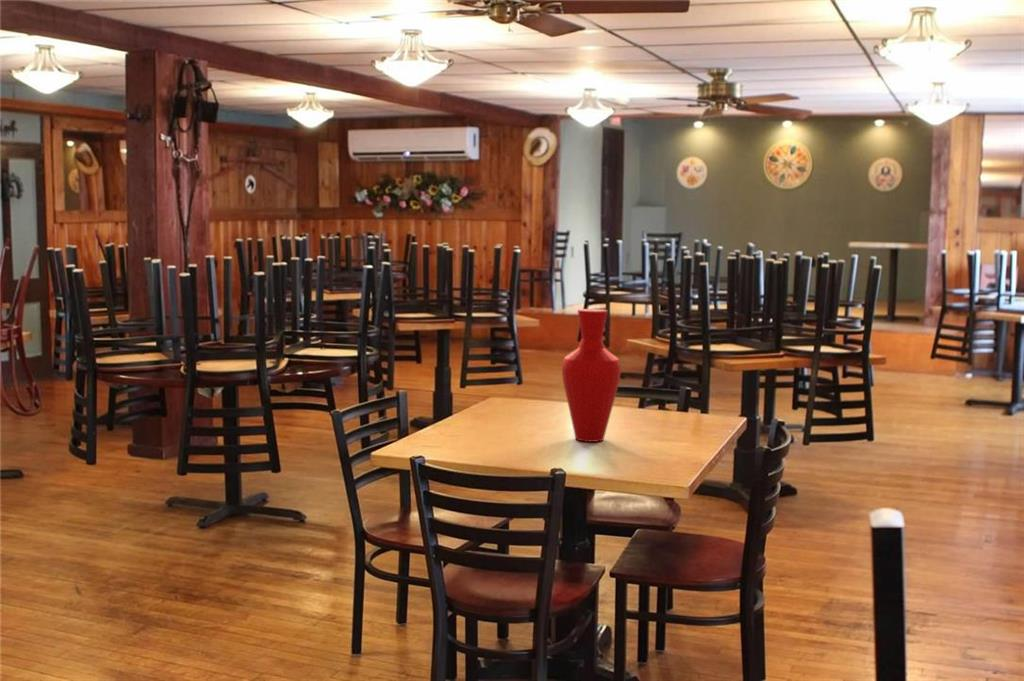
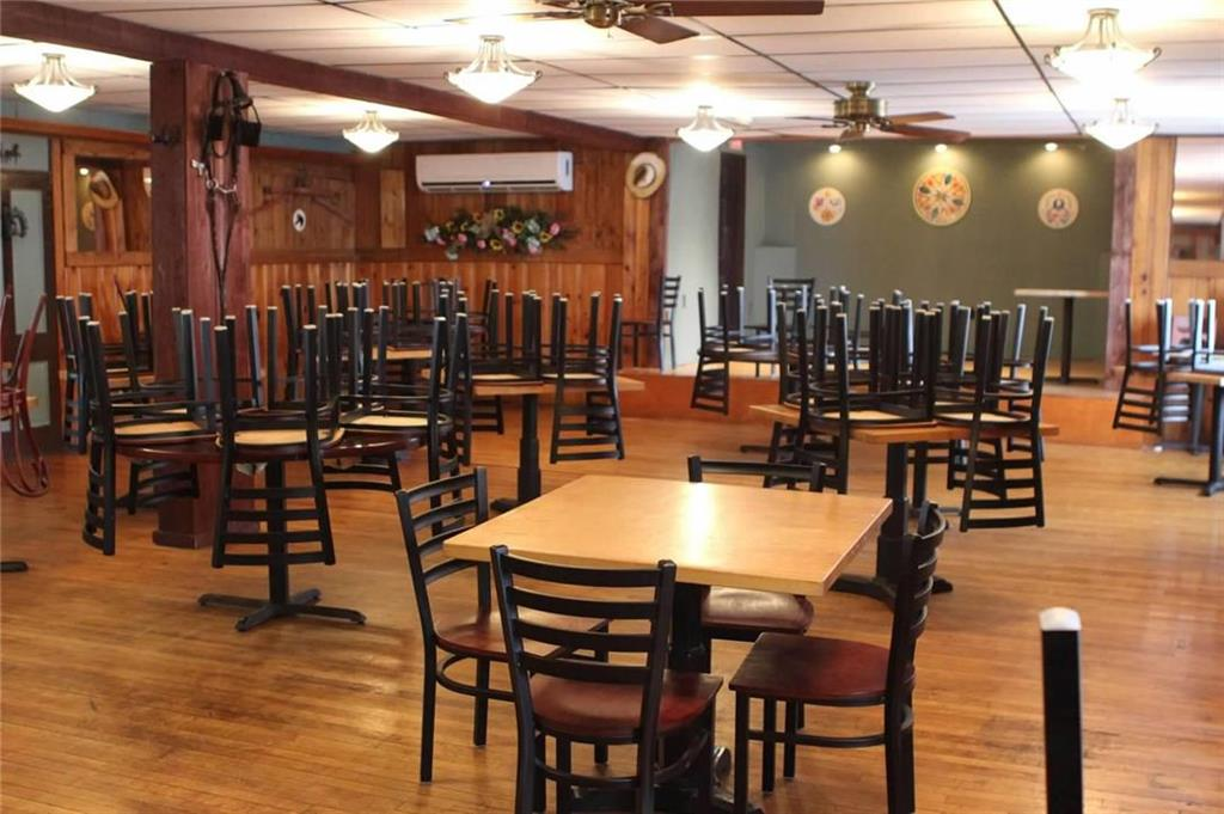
- vase (591, 375)
